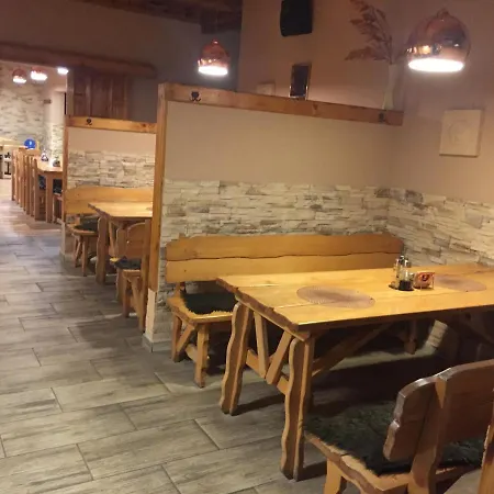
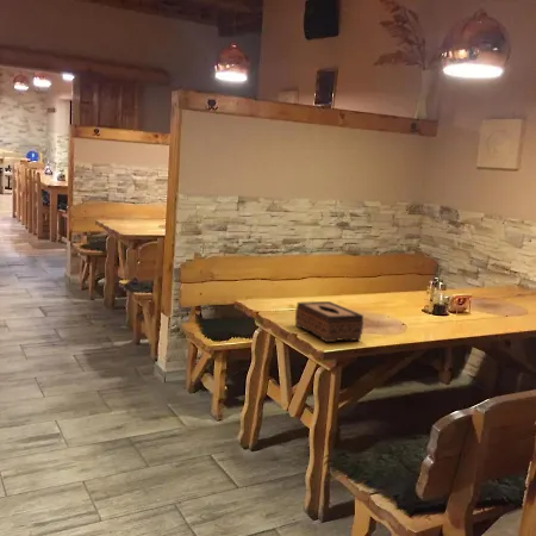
+ tissue box (328, 320)
